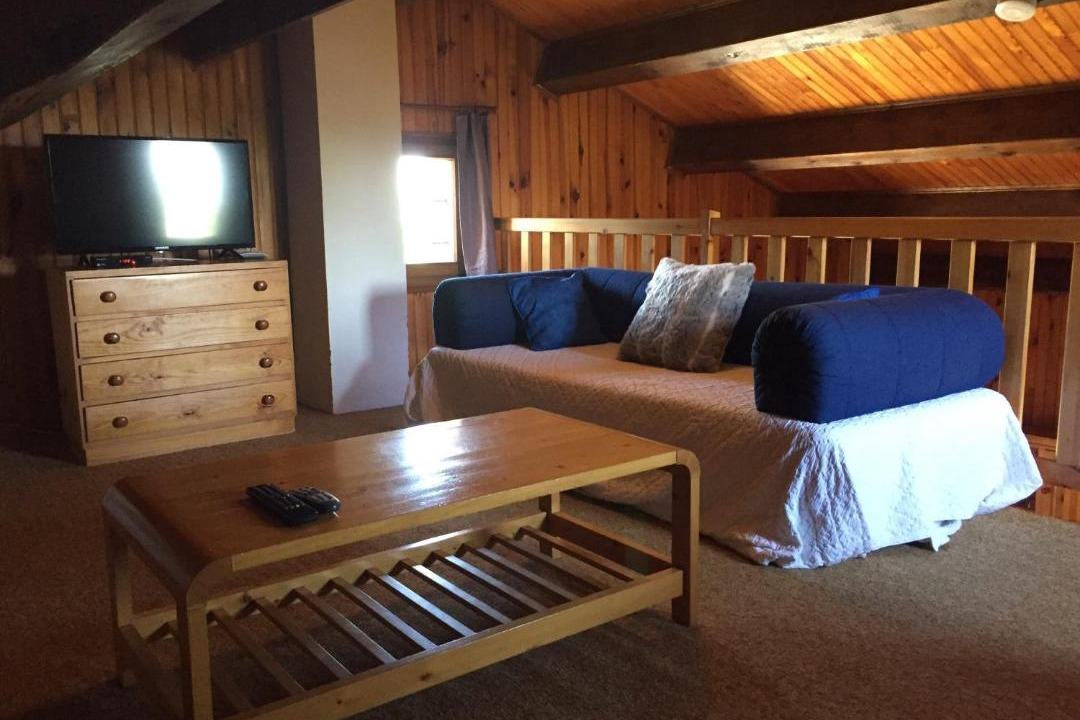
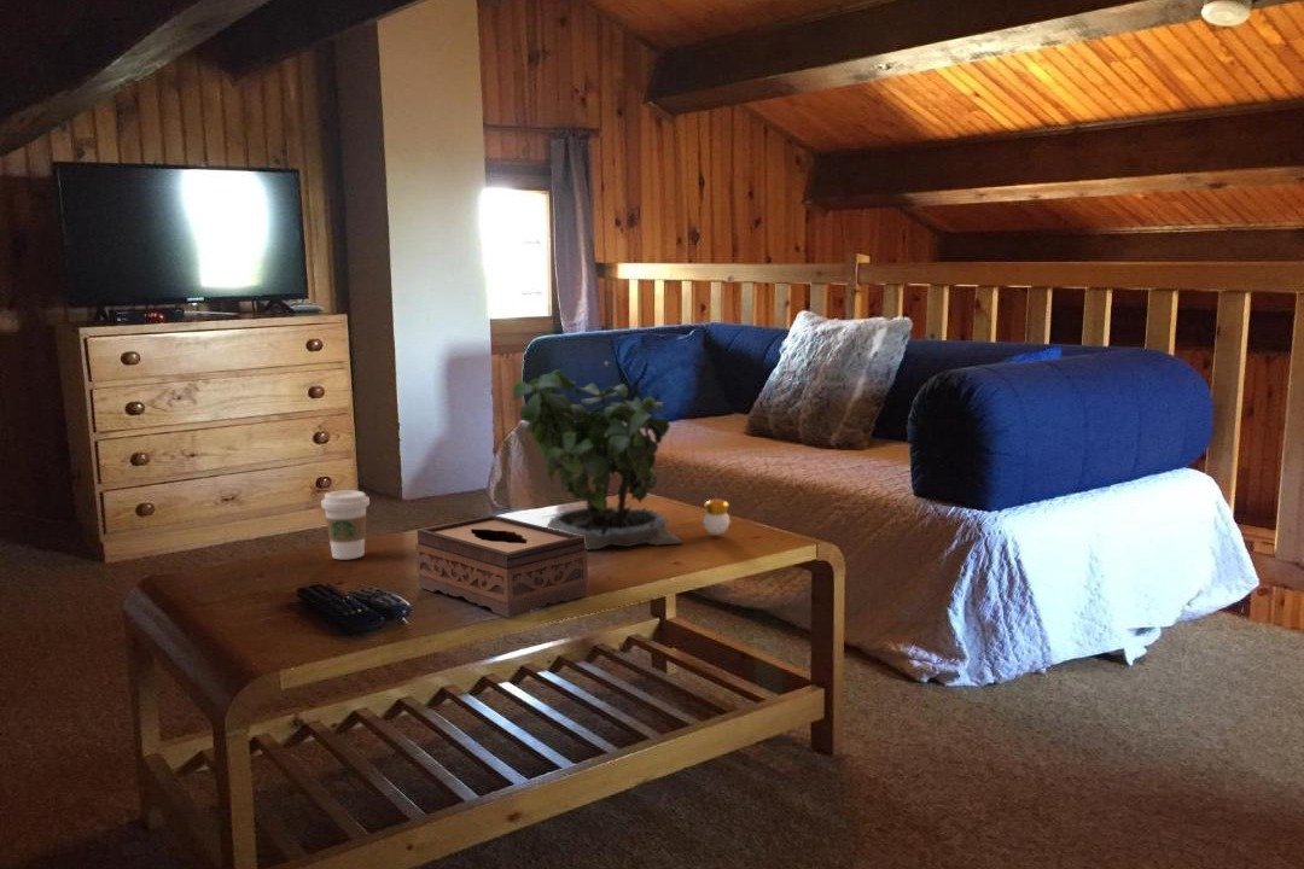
+ coffee cup (347, 524)
+ potted plant (592, 449)
+ tissue box (500, 562)
+ candle (716, 514)
